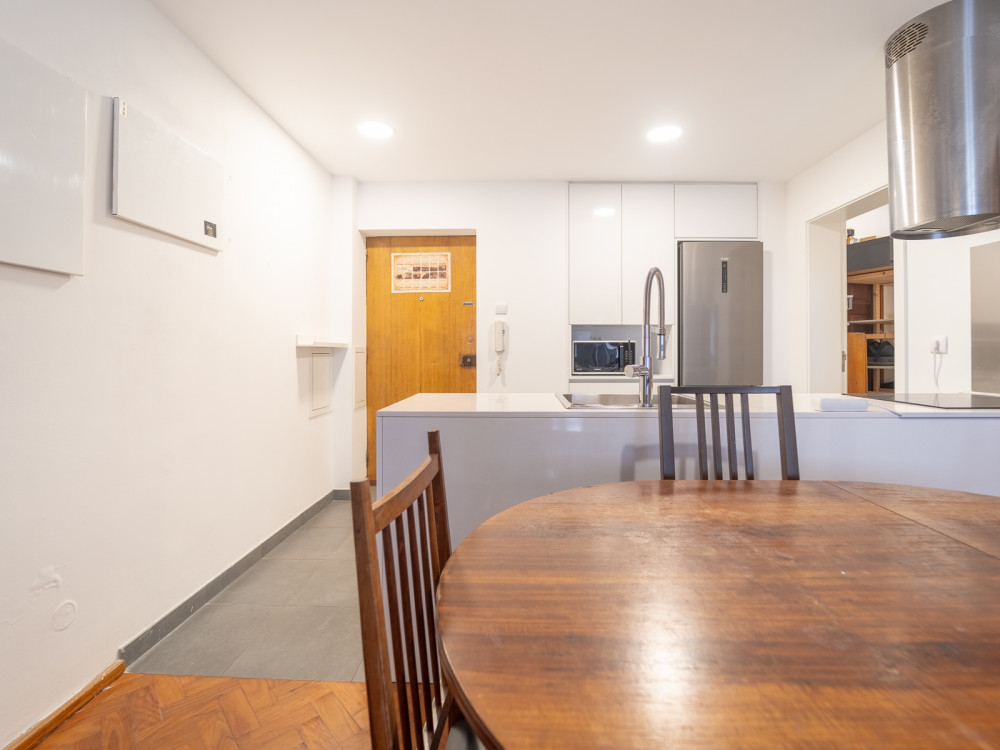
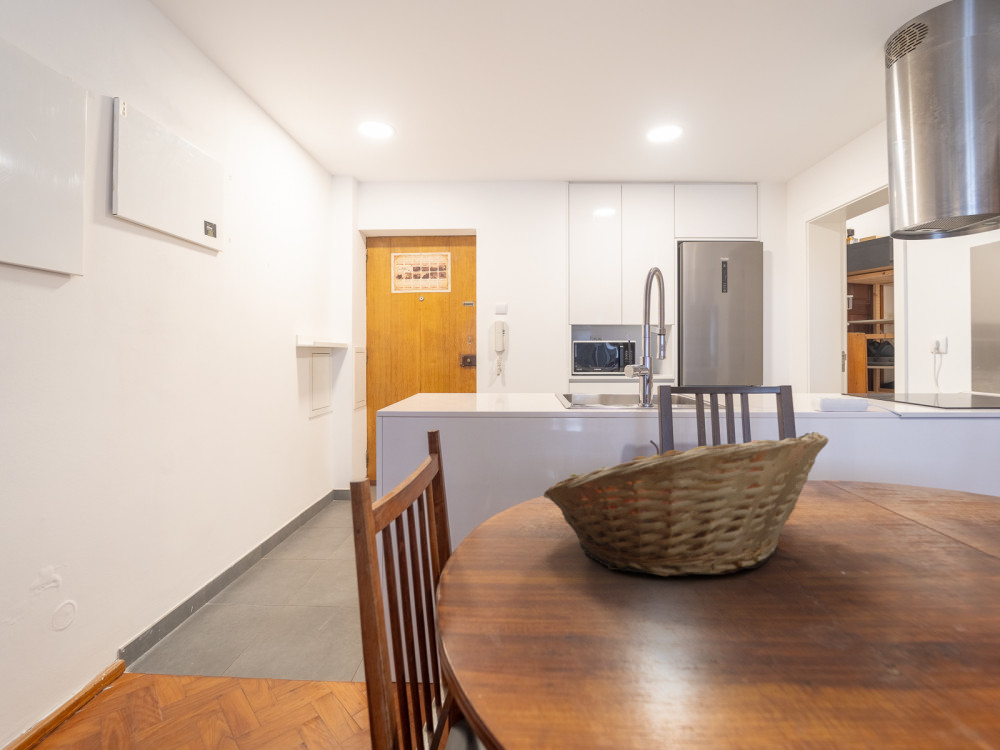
+ fruit basket (685, 488)
